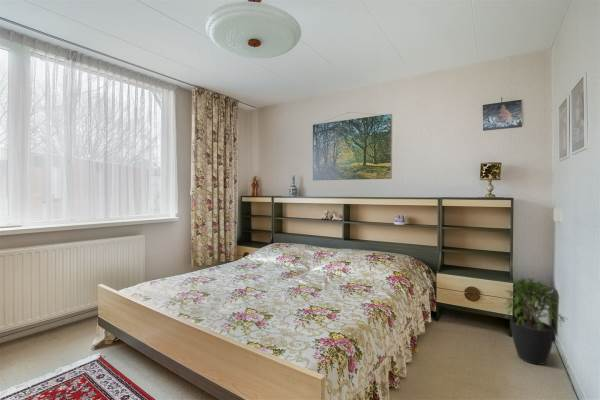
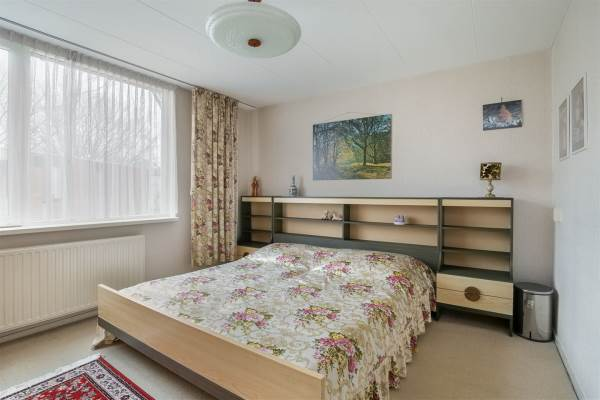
- potted plant (533, 317)
